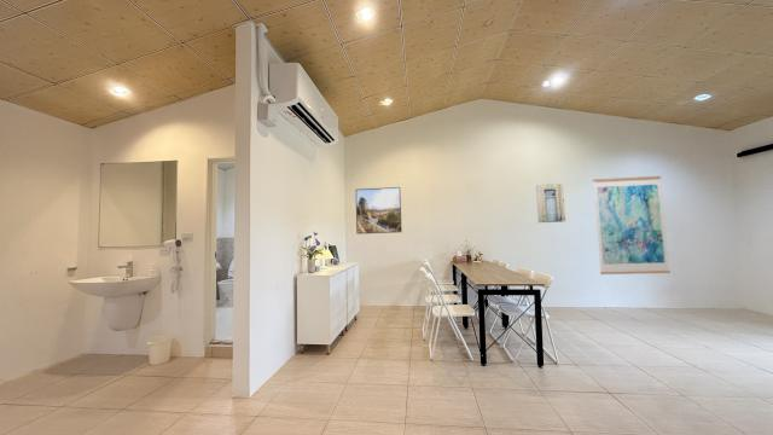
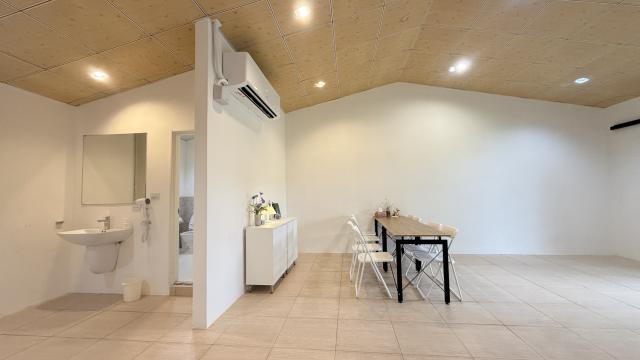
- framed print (378, 210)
- wall art (550, 203)
- wall art (630, 225)
